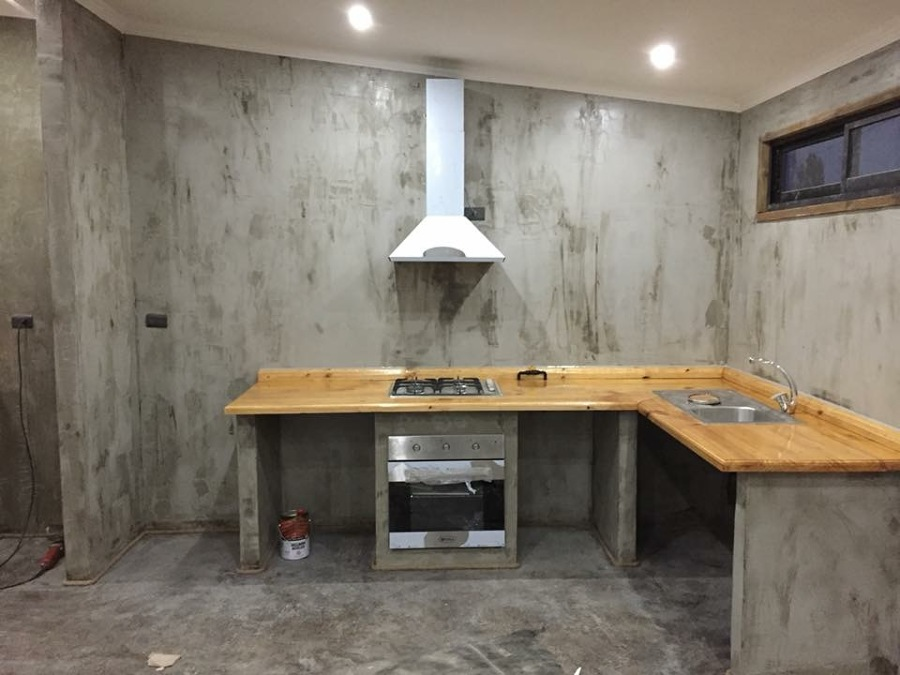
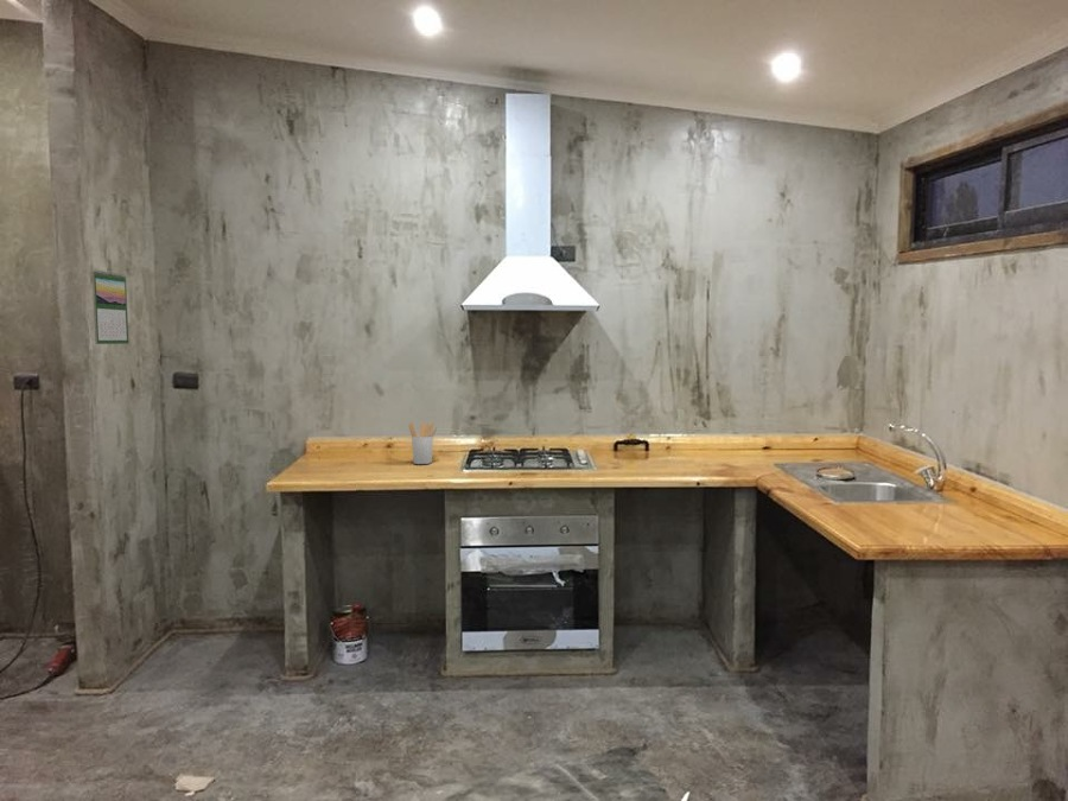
+ utensil holder (424, 441)
+ calendar (110, 307)
